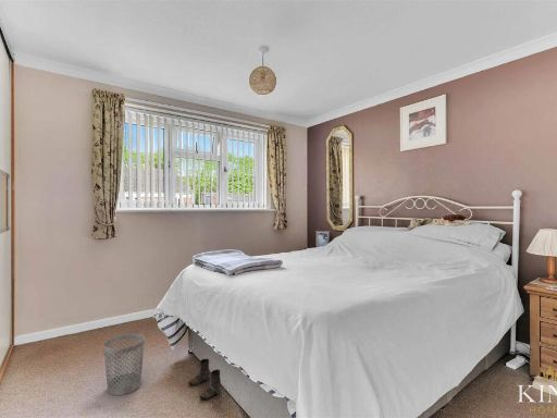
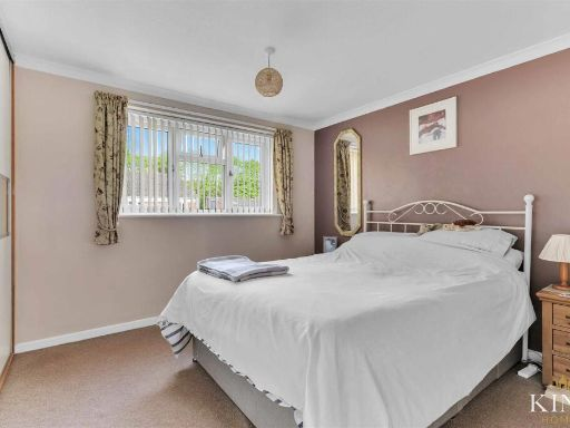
- wastebasket (124, 364)
- boots (205, 378)
